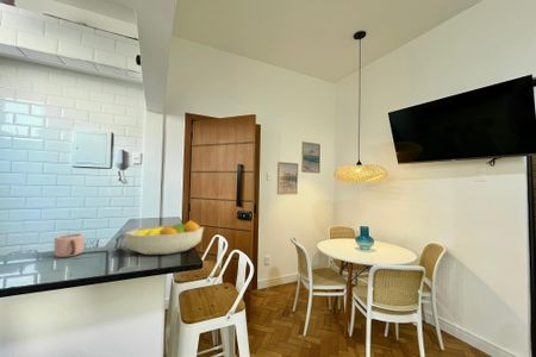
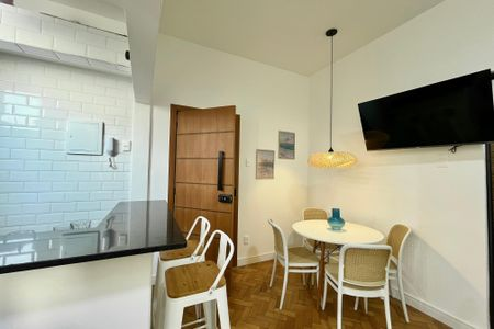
- fruit bowl (166, 234)
- mug (69, 245)
